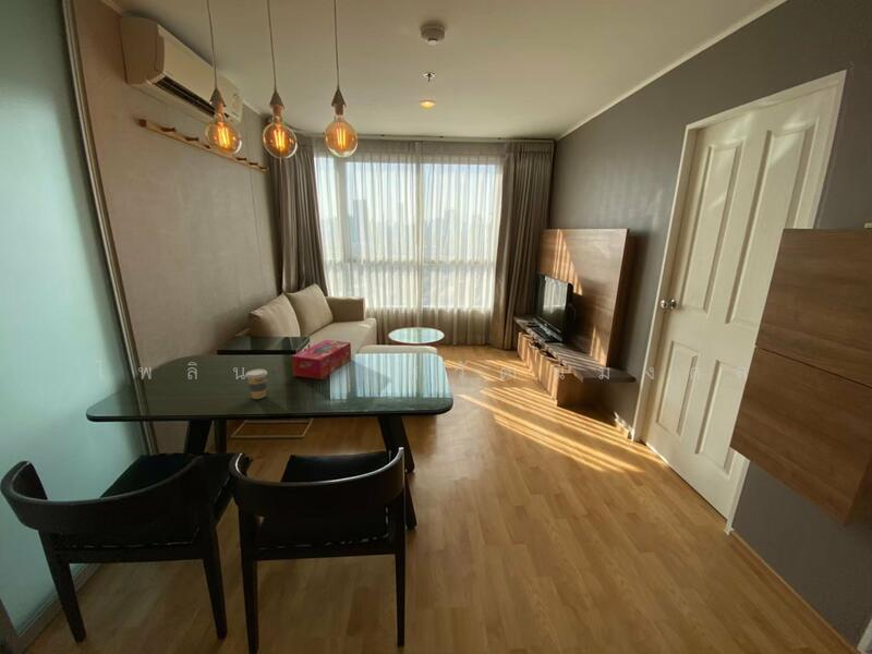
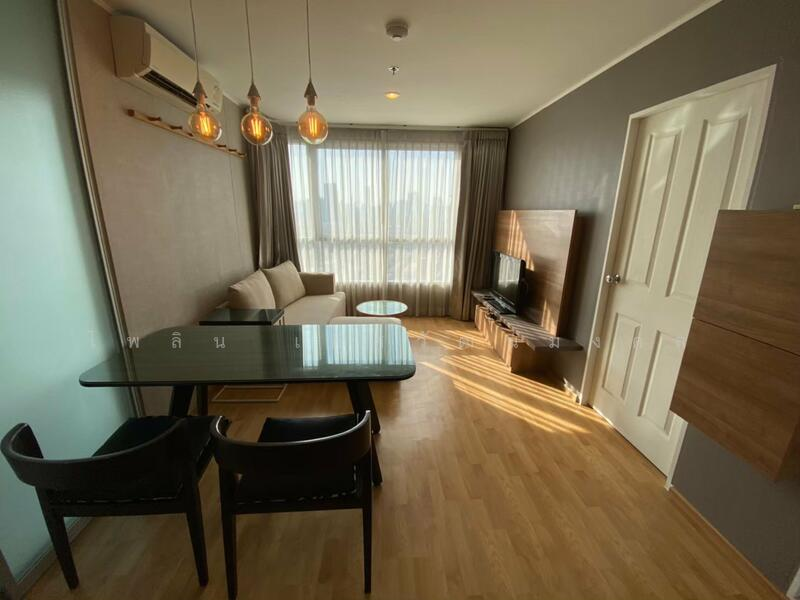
- coffee cup (257, 384)
- tissue box (323, 358)
